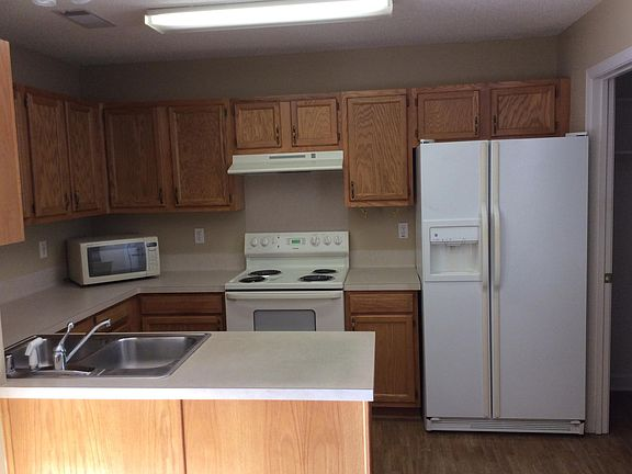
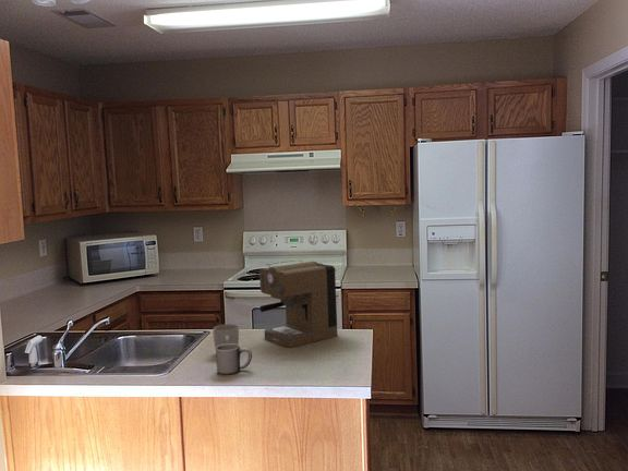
+ mug (226, 341)
+ coffee maker (297, 301)
+ mug (233, 358)
